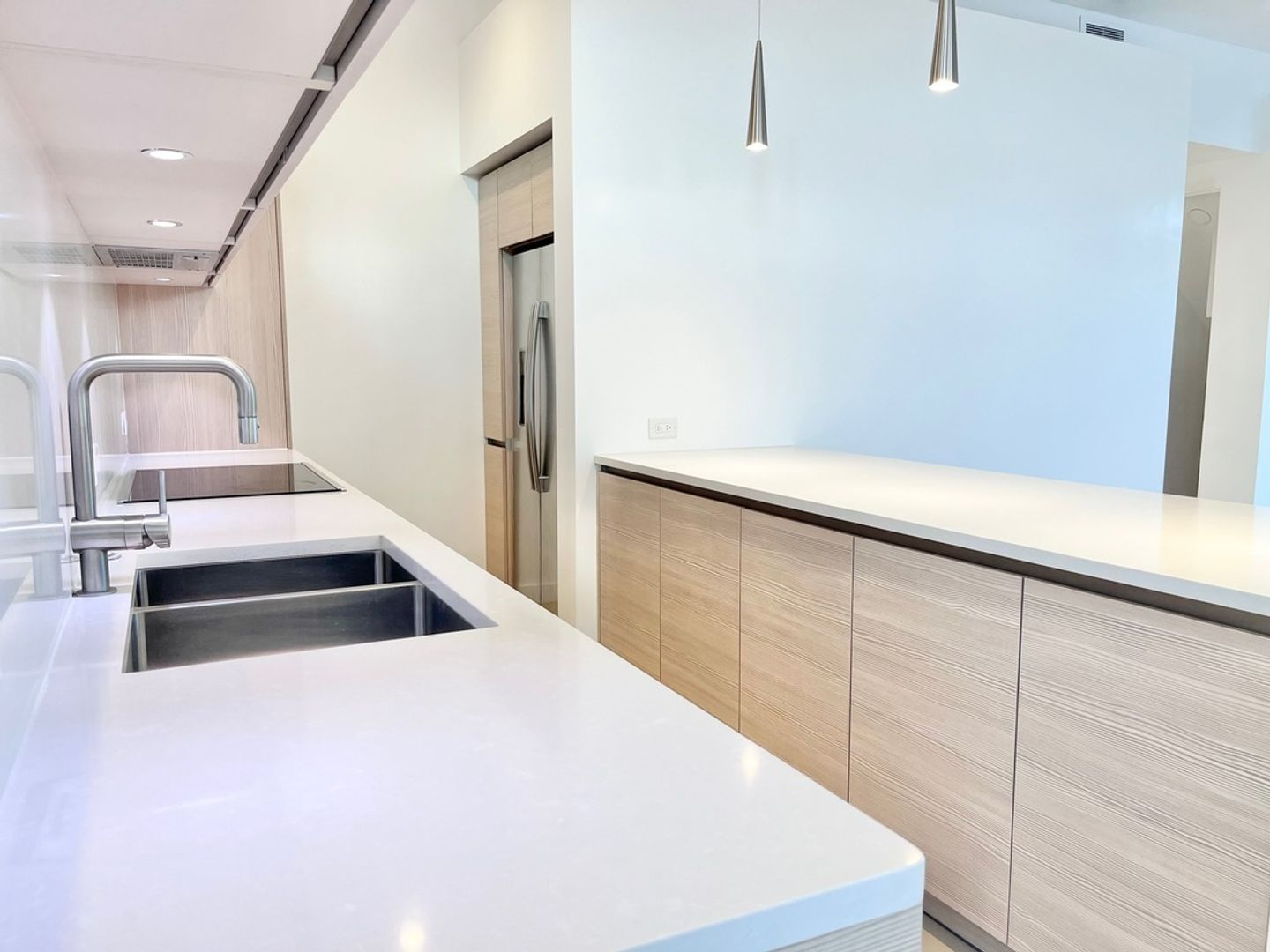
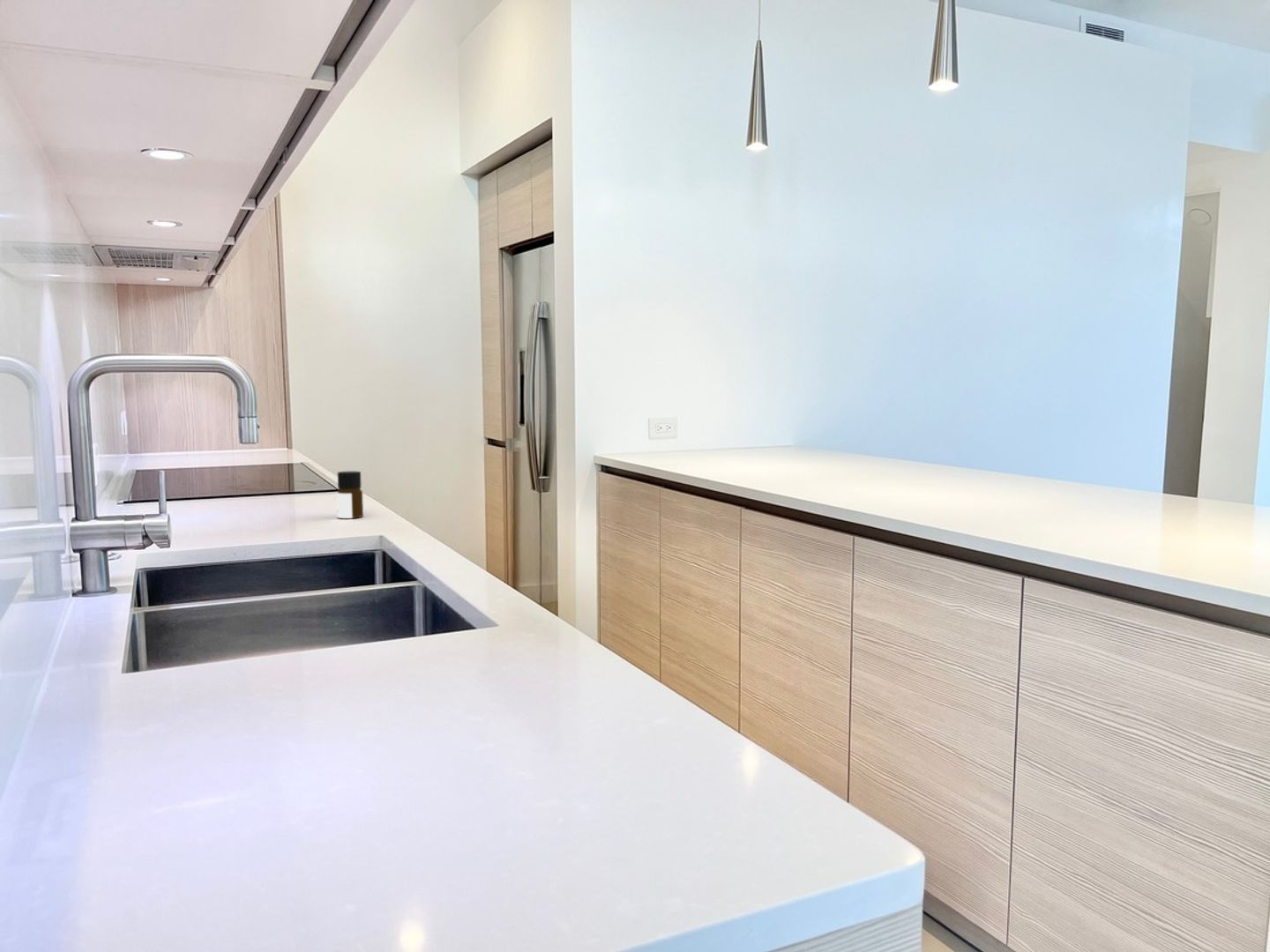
+ bottle (349, 494)
